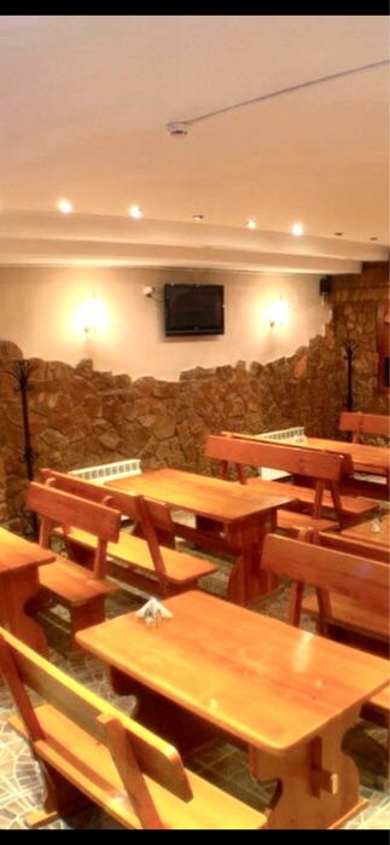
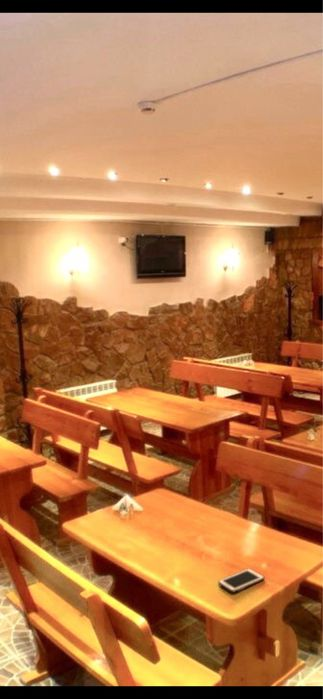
+ cell phone (241, 580)
